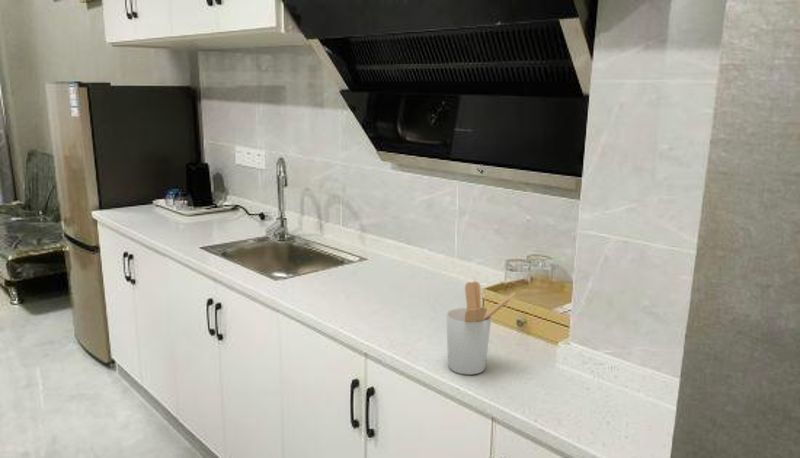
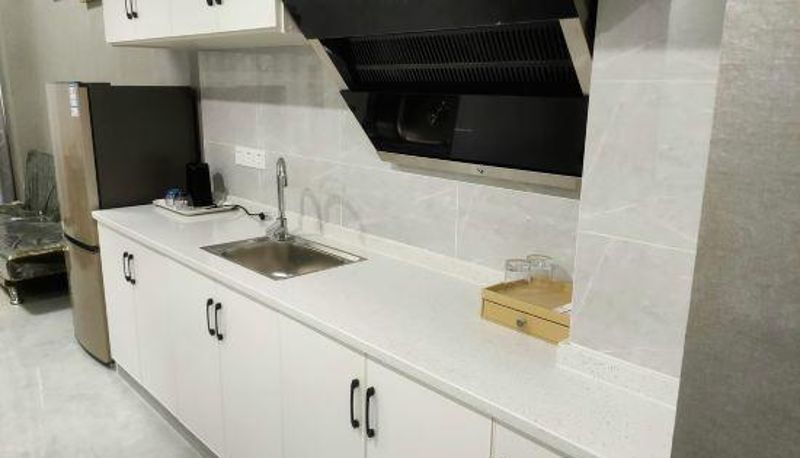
- utensil holder (480, 328)
